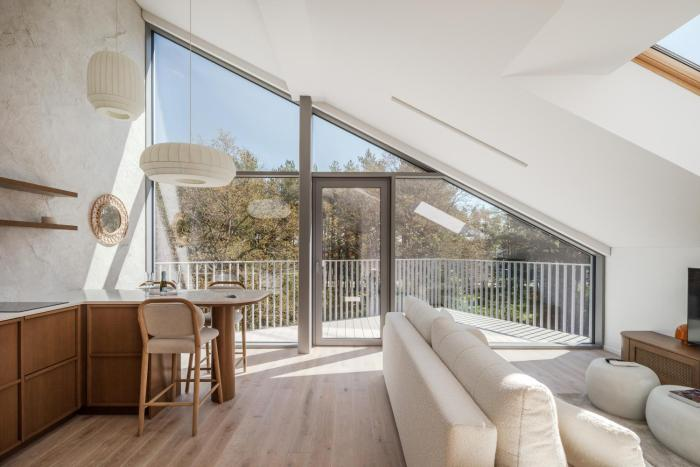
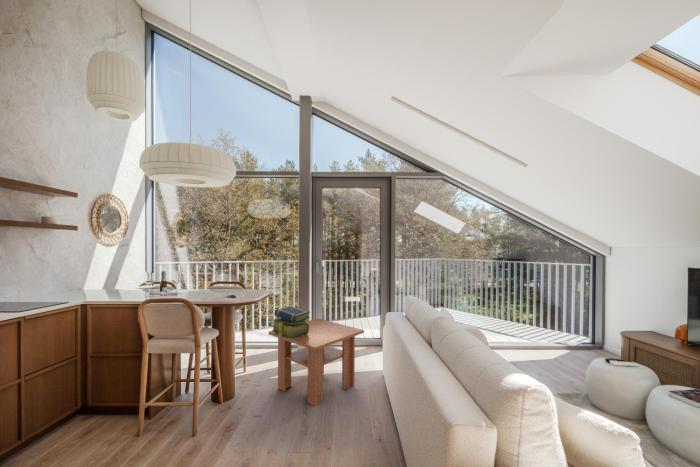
+ stack of books (291, 321)
+ coffee table (316, 359)
